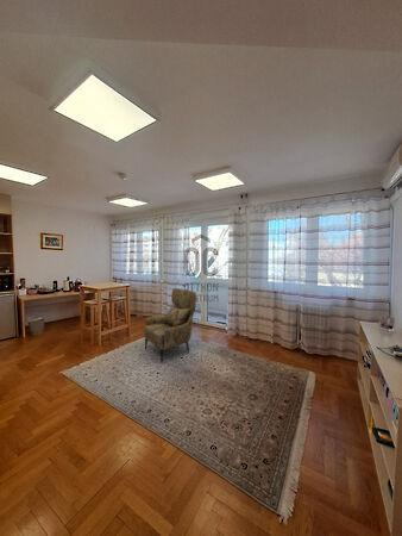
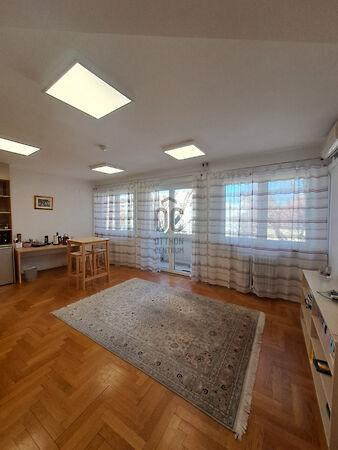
- armchair (171, 320)
